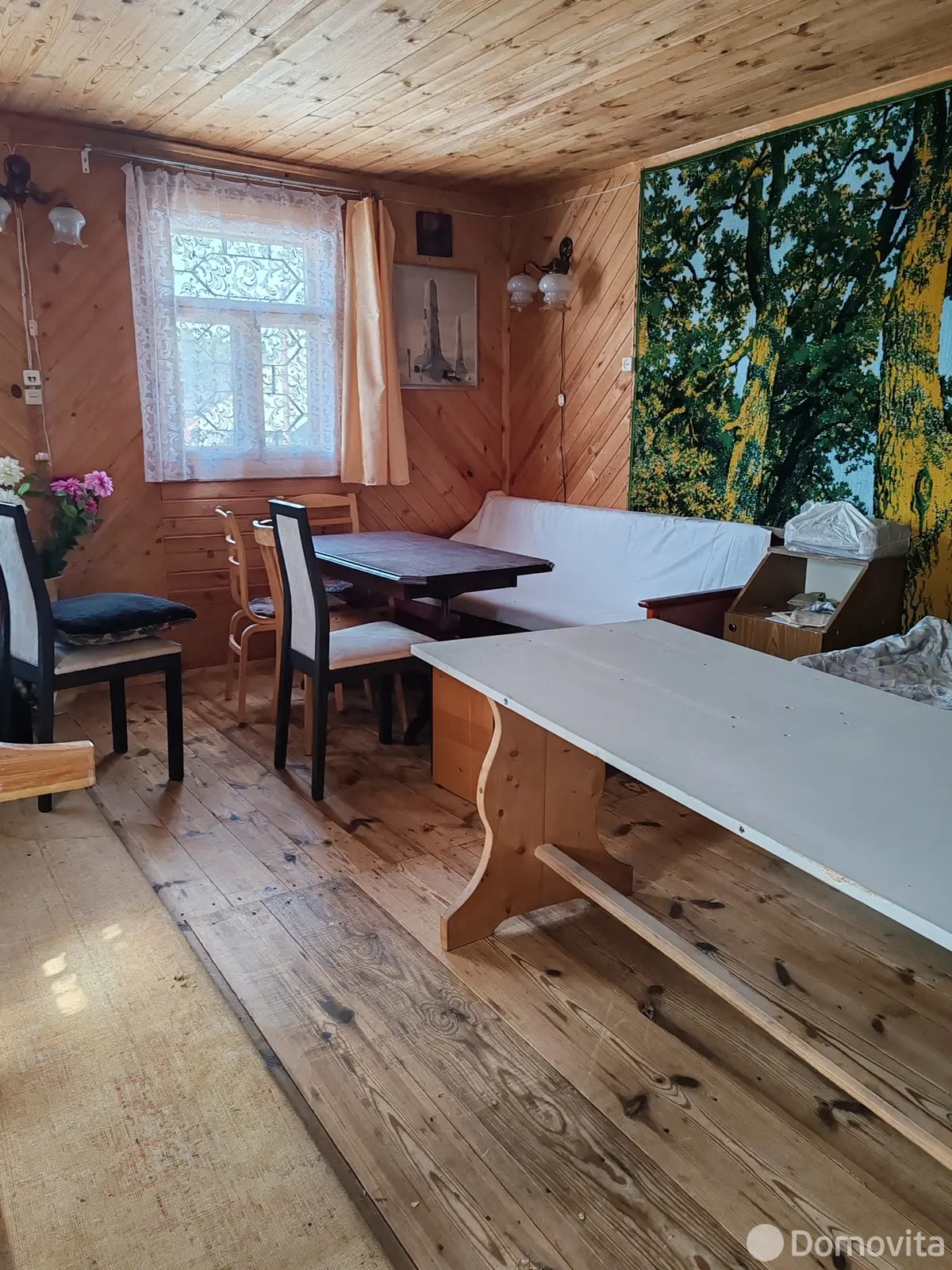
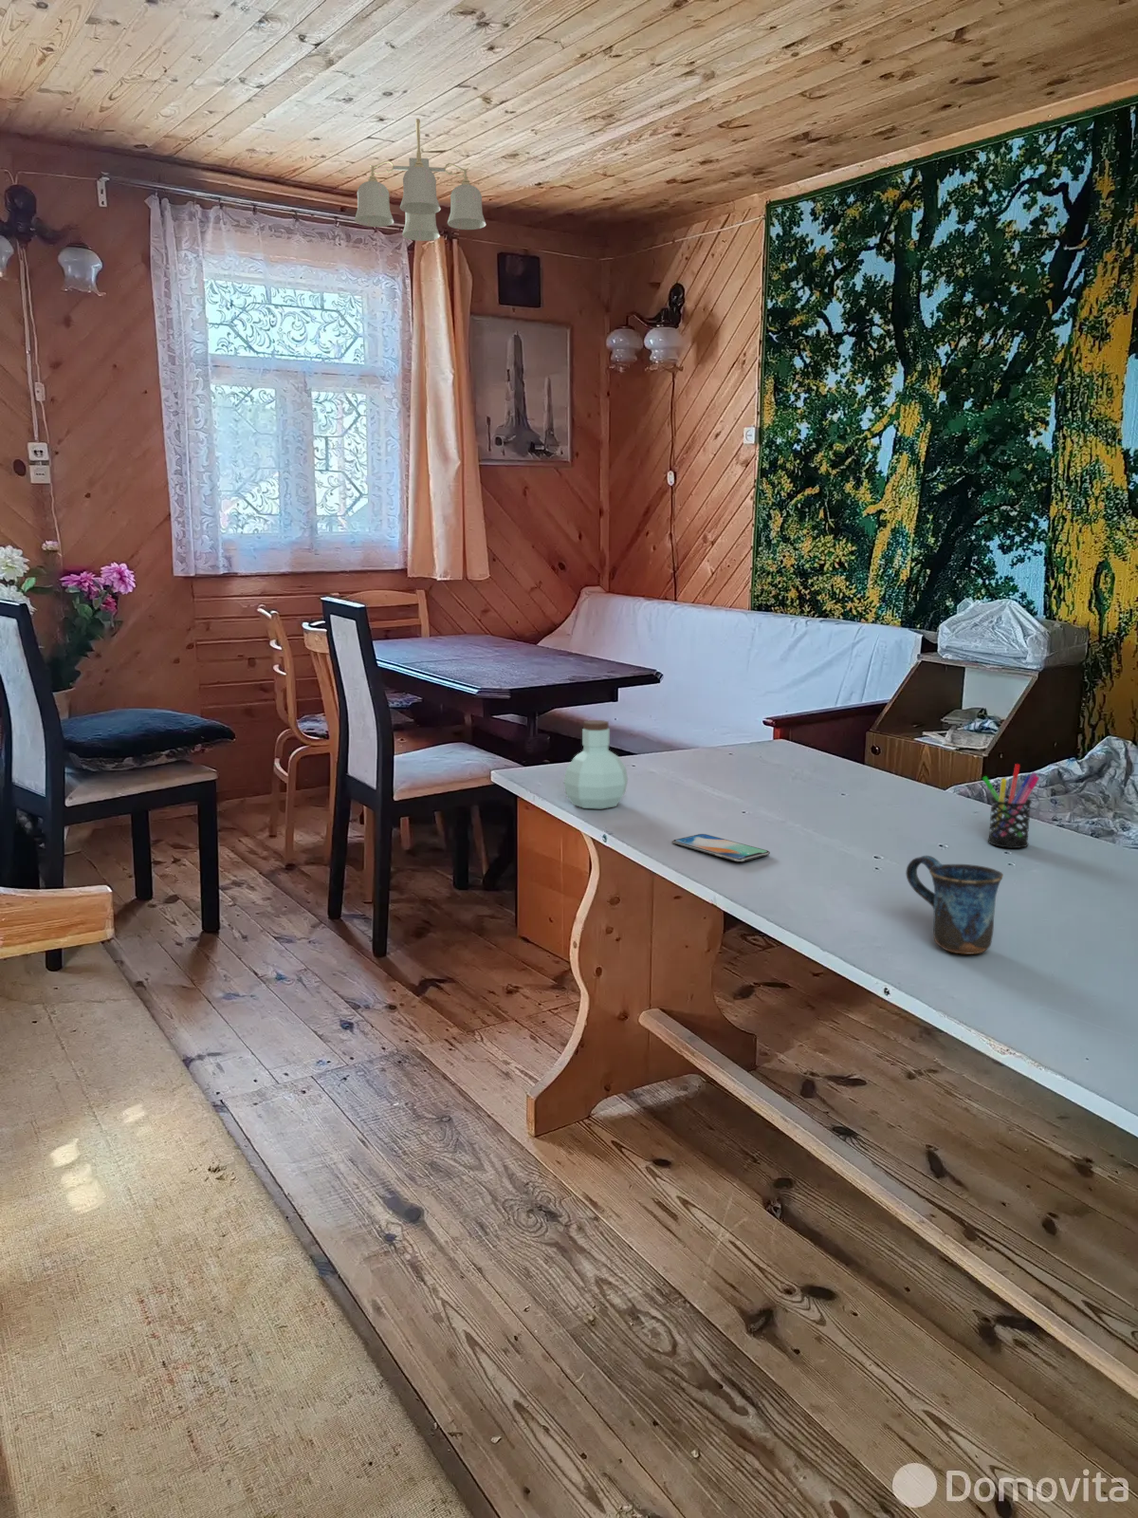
+ ceiling light fixture (420, 172)
+ jar (595, 763)
+ pen holder (1007, 803)
+ mug (956, 904)
+ smartphone (720, 846)
